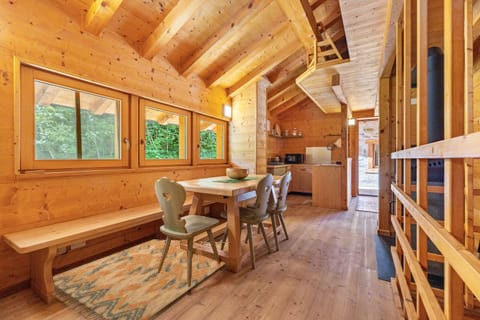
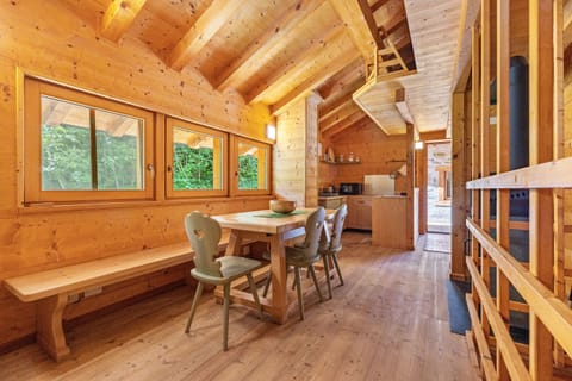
- rug (167, 258)
